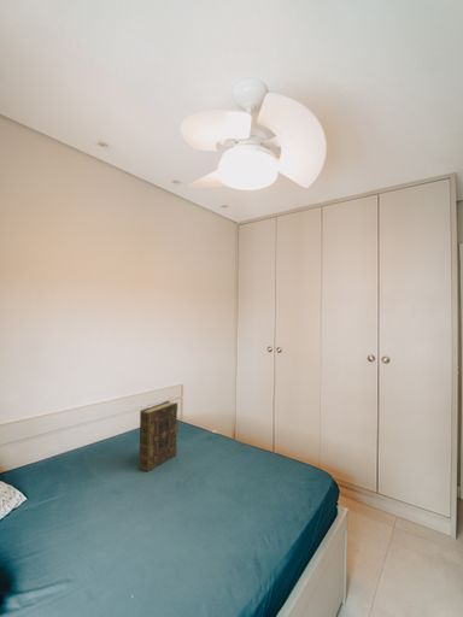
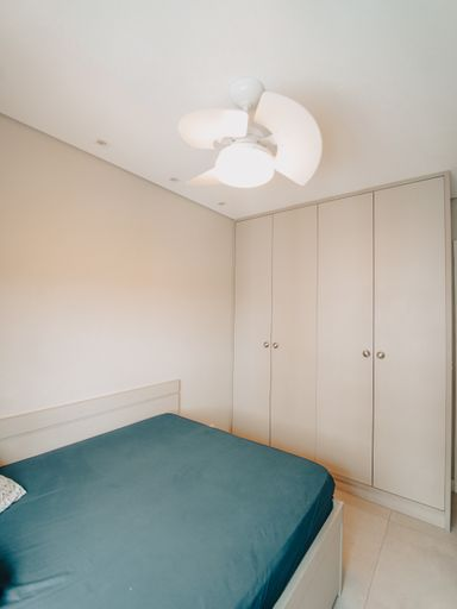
- book (158, 433)
